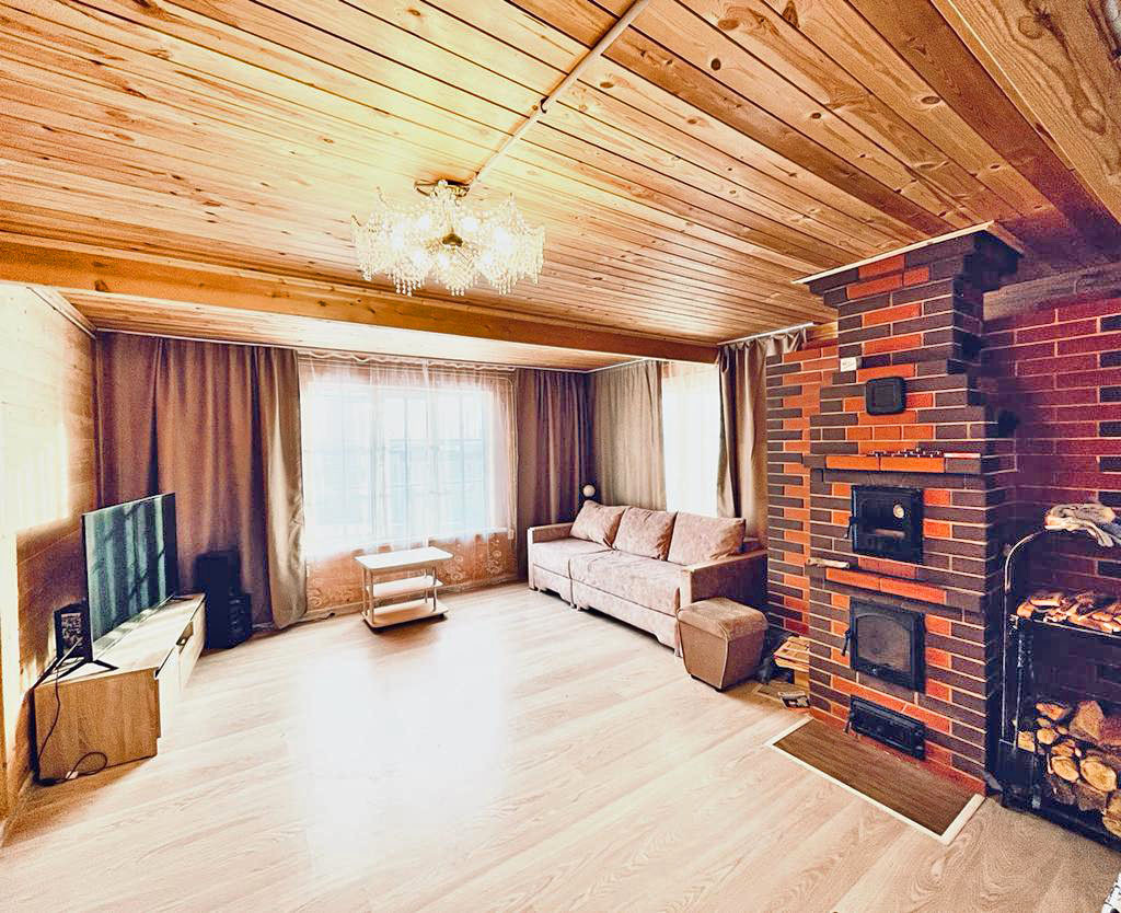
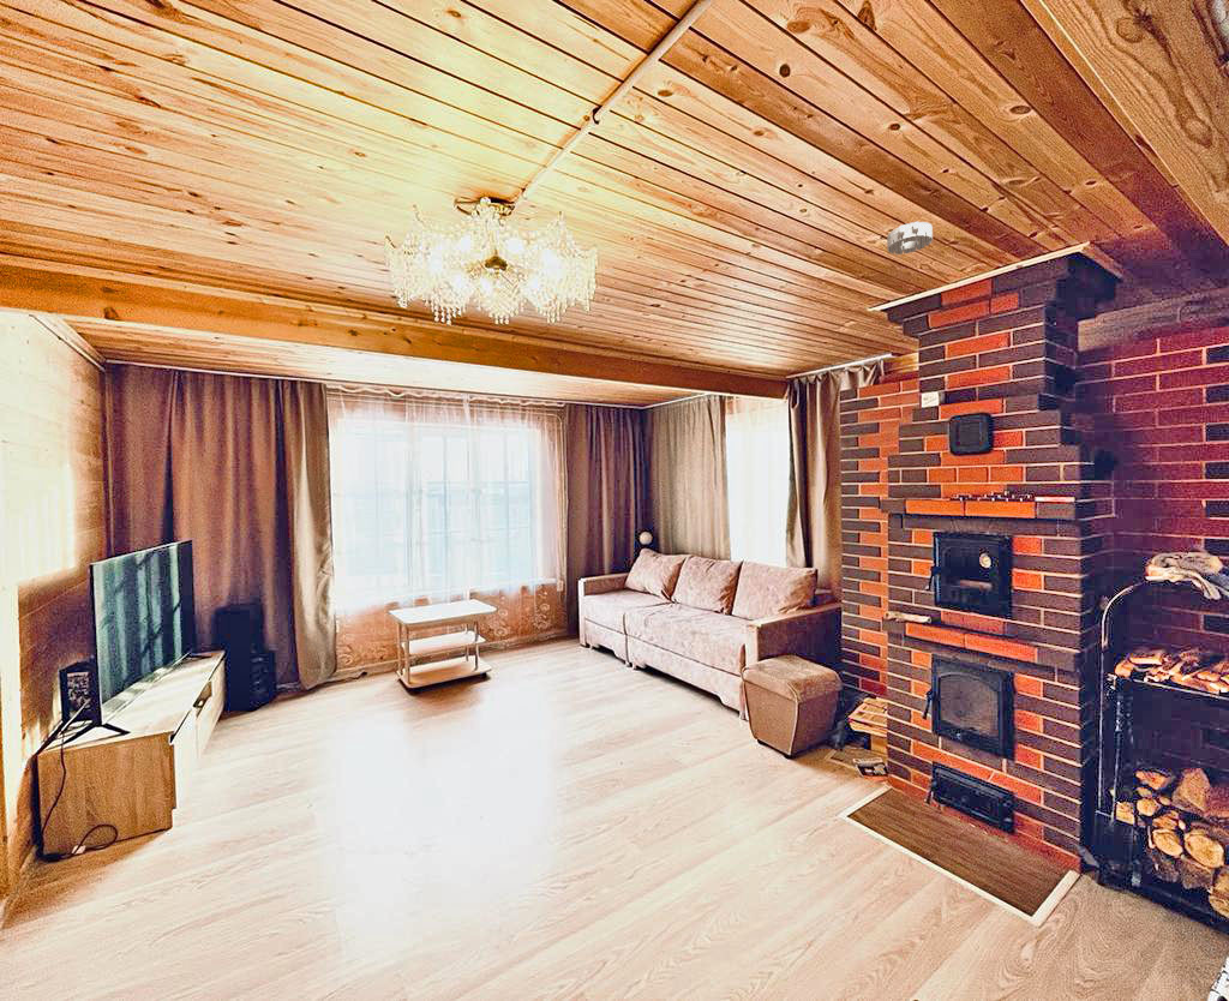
+ smoke detector (909, 236)
